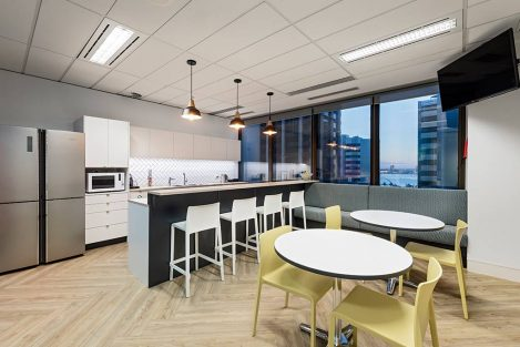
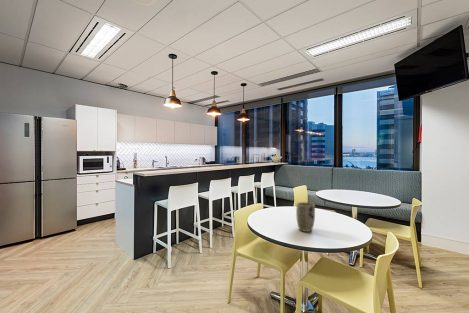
+ plant pot (305, 216)
